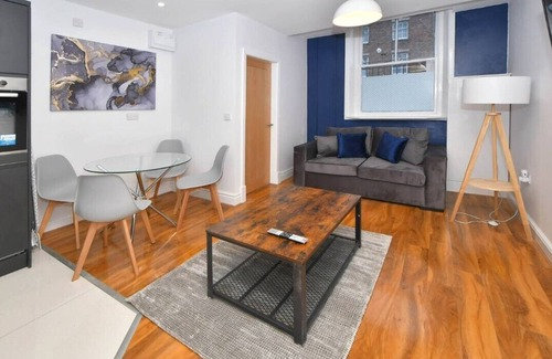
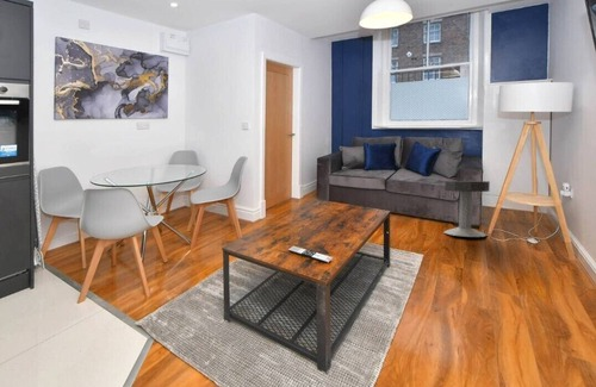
+ side table (465, 207)
